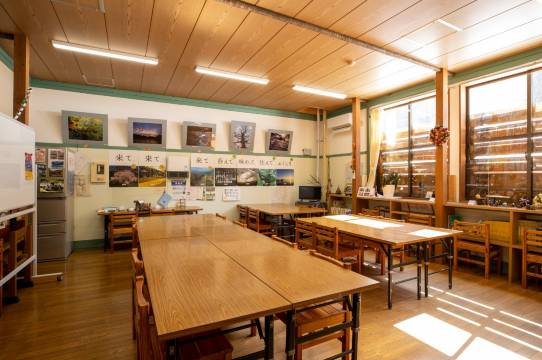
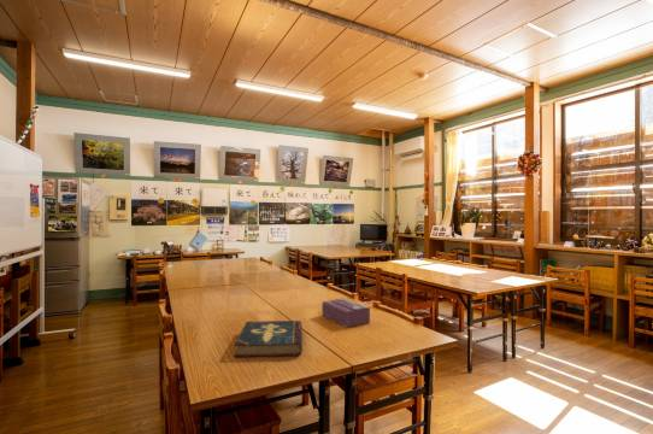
+ tissue box (345, 311)
+ book (271, 336)
